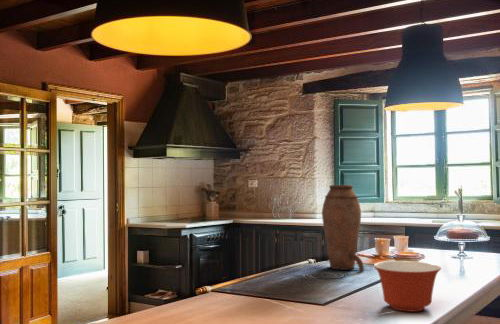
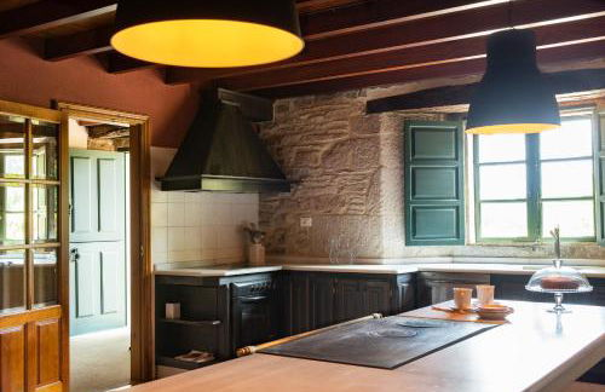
- vase (344, 226)
- mixing bowl (407, 286)
